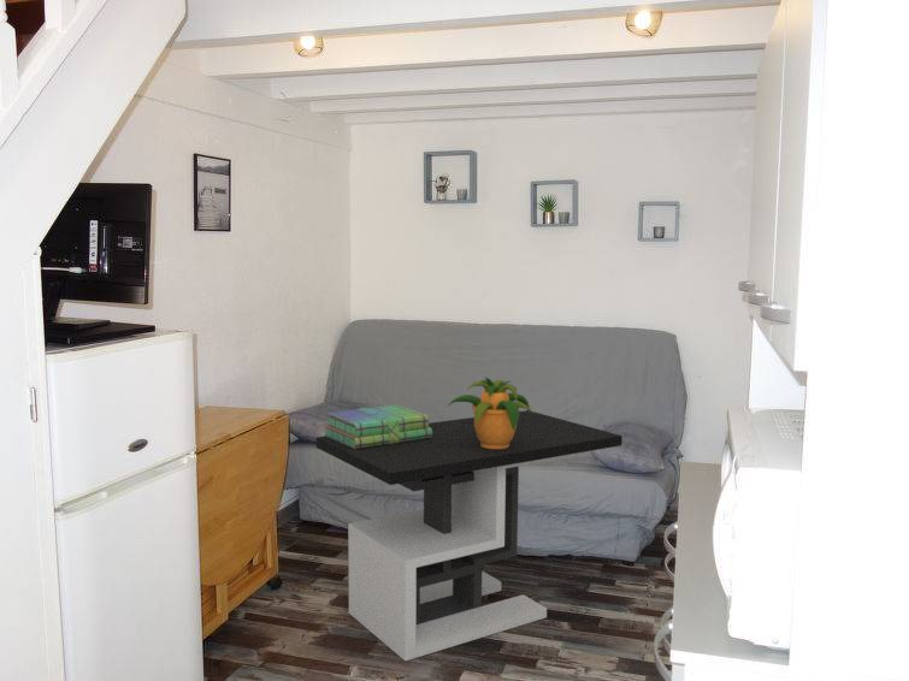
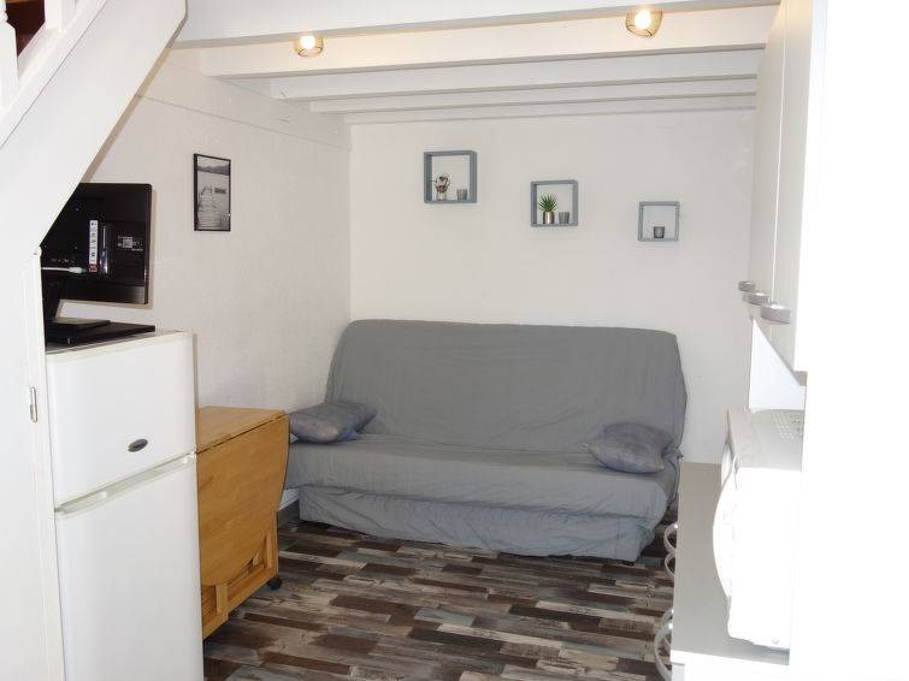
- coffee table (470, 523)
- stack of books (377, 425)
- potted plant (489, 409)
